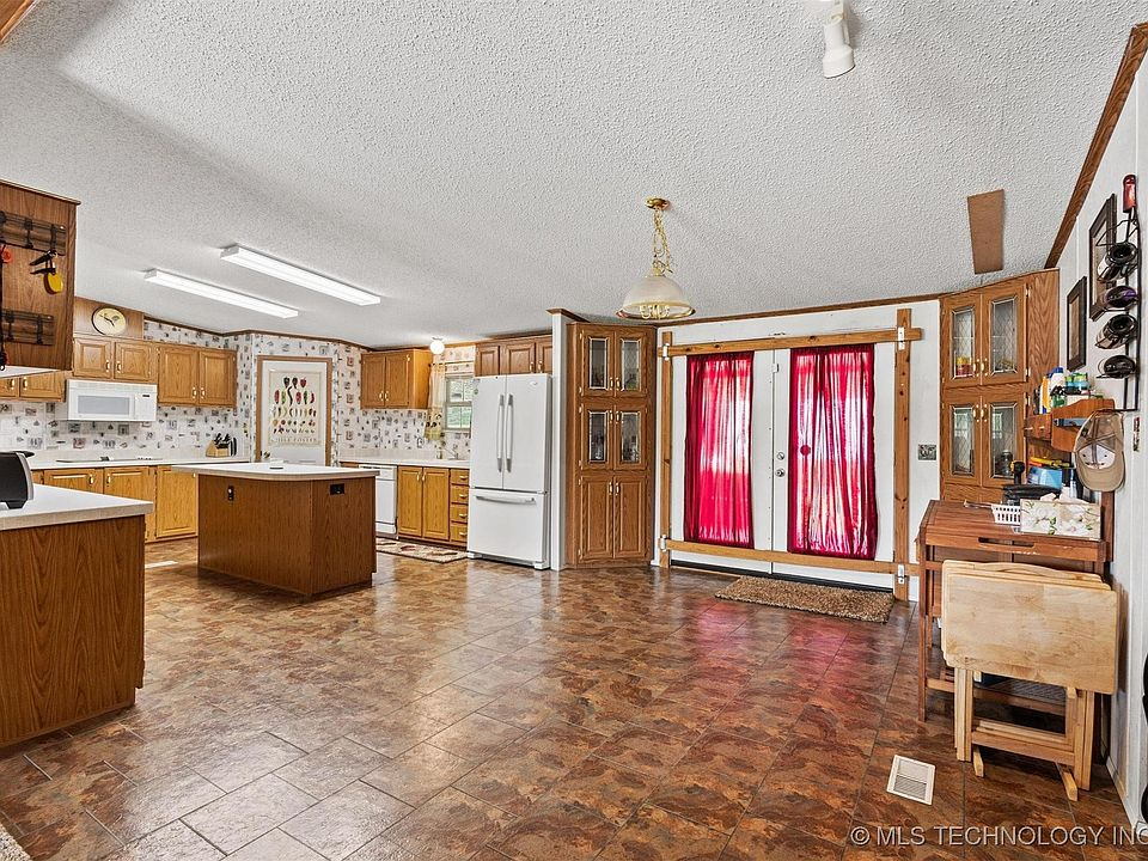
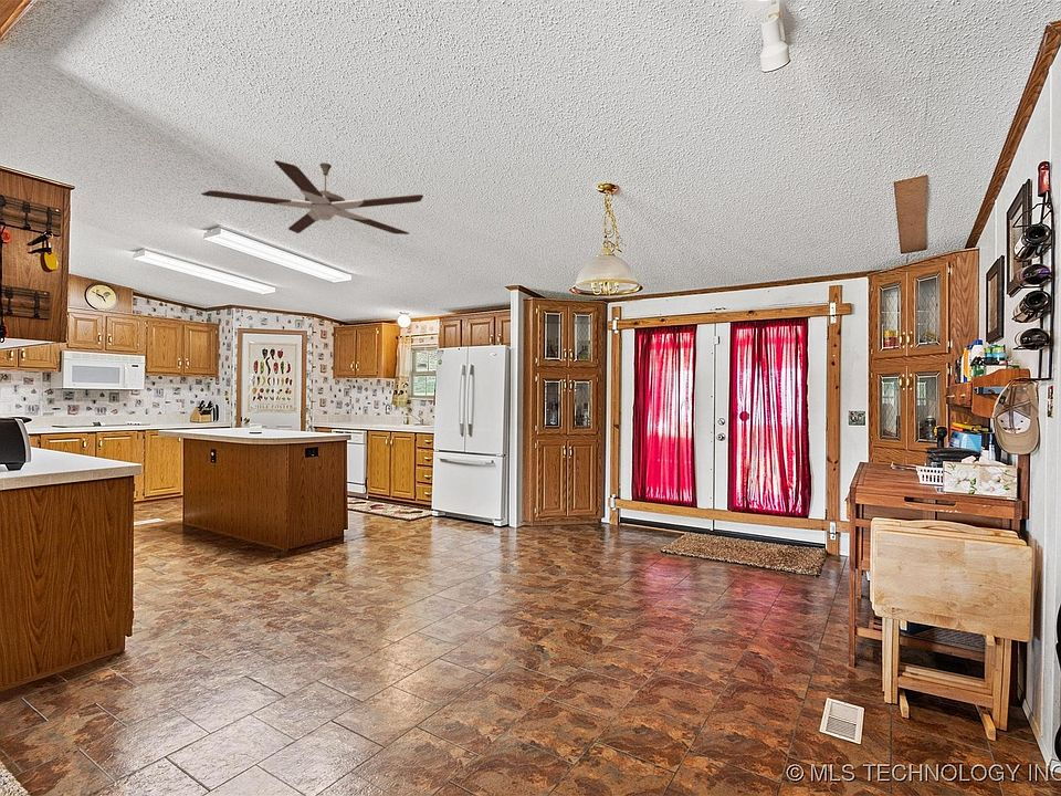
+ ceiling fan (316, 191)
